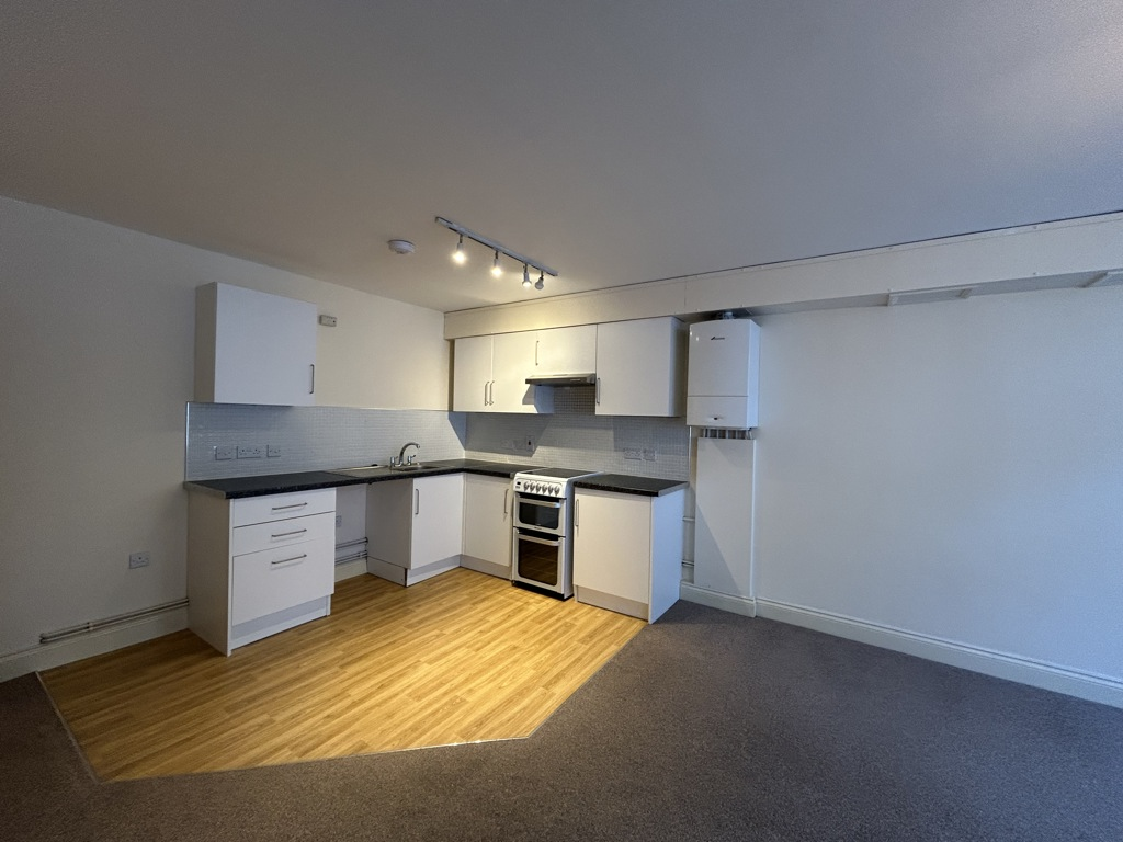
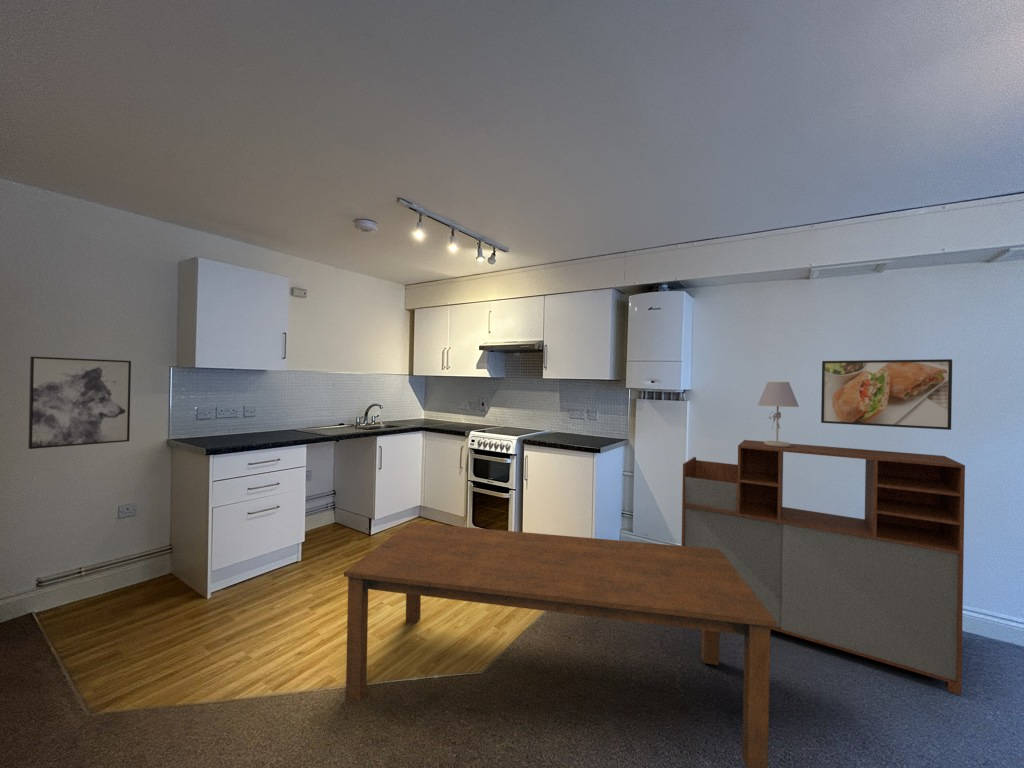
+ storage cabinet (800, 539)
+ dining table (546, 610)
+ wall art (83, 401)
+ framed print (882, 393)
+ table lamp (777, 413)
